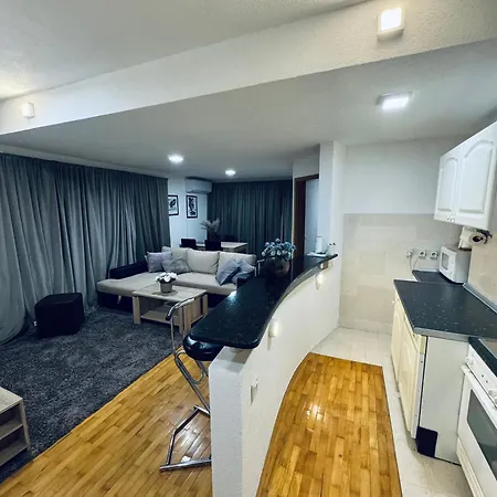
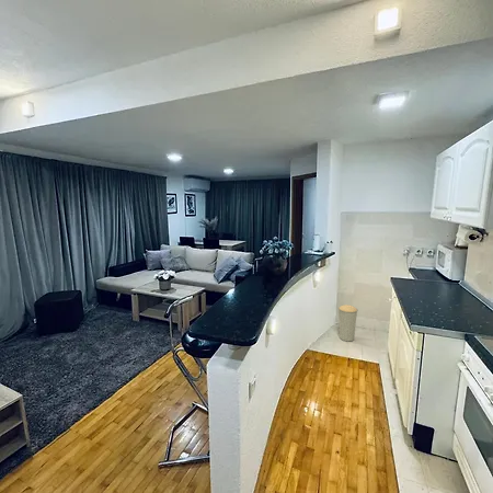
+ trash can (347, 321)
